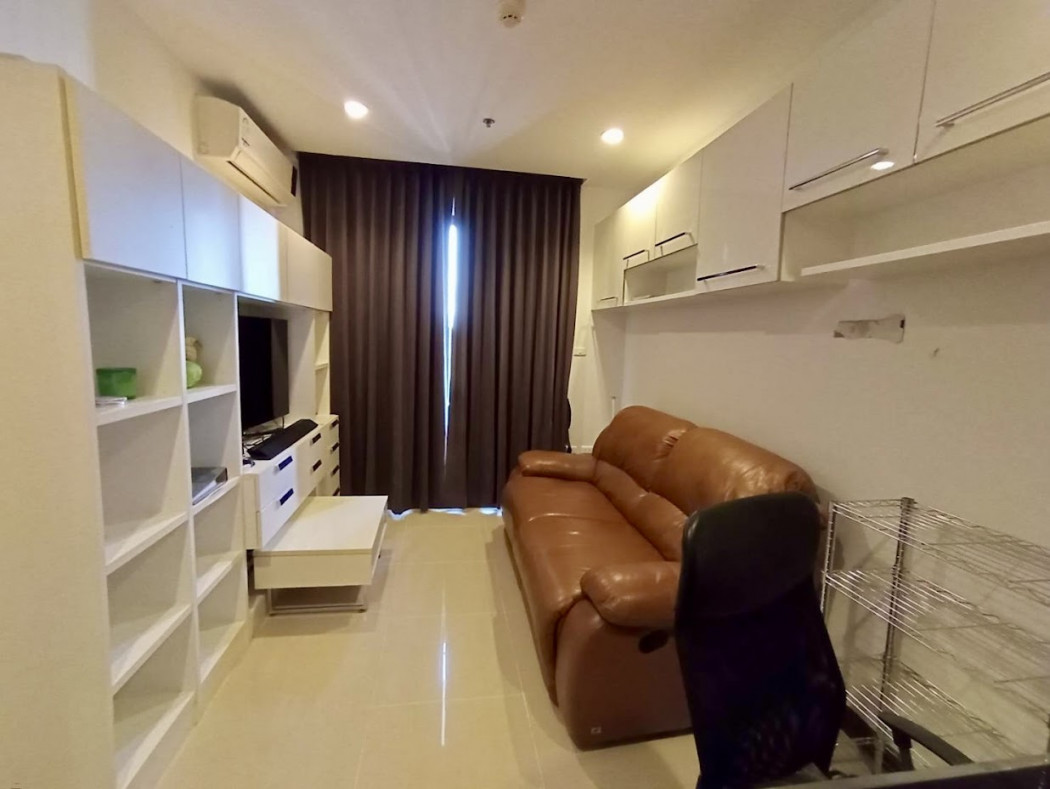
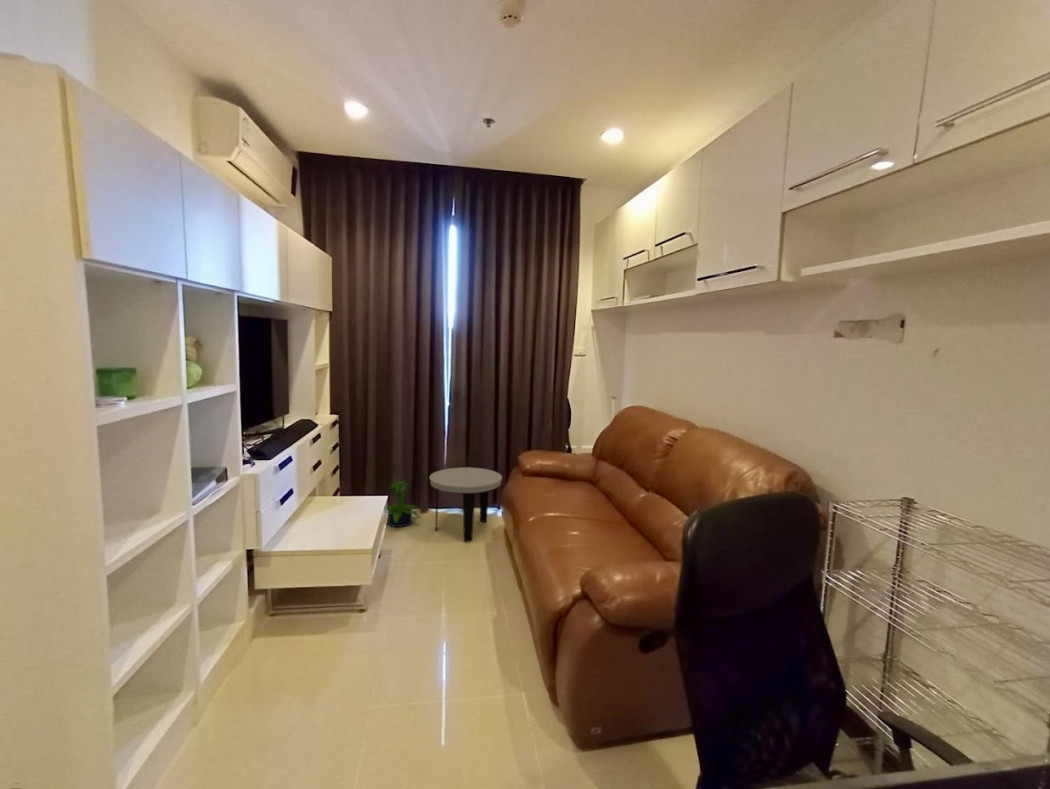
+ side table (465, 503)
+ potted plant (399, 501)
